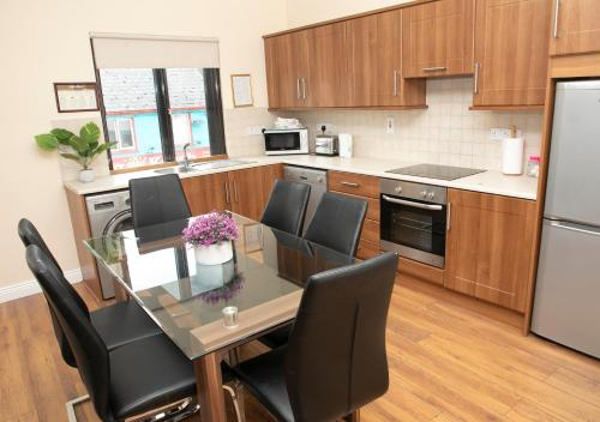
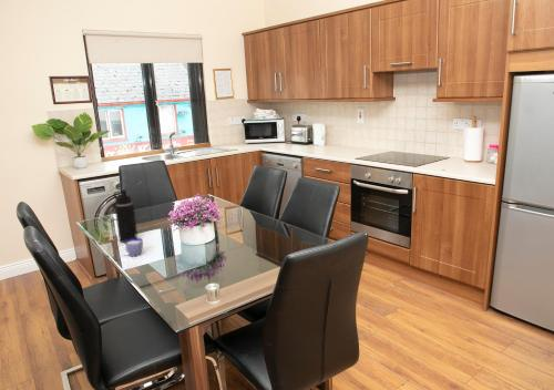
+ water bottle (124, 214)
+ cup (131, 248)
